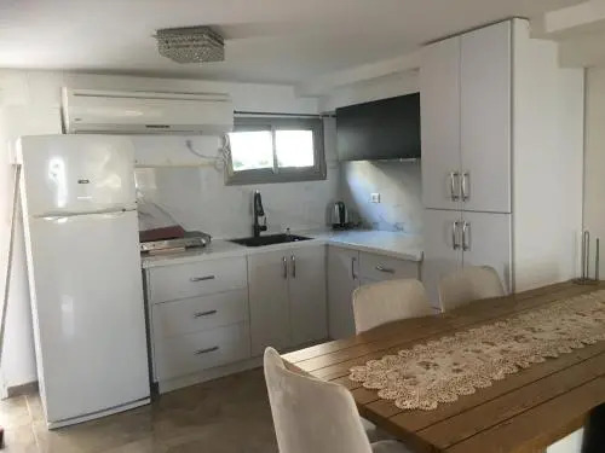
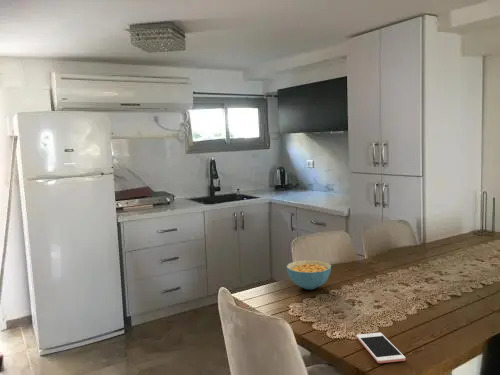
+ cell phone (379, 346)
+ cereal bowl (309, 276)
